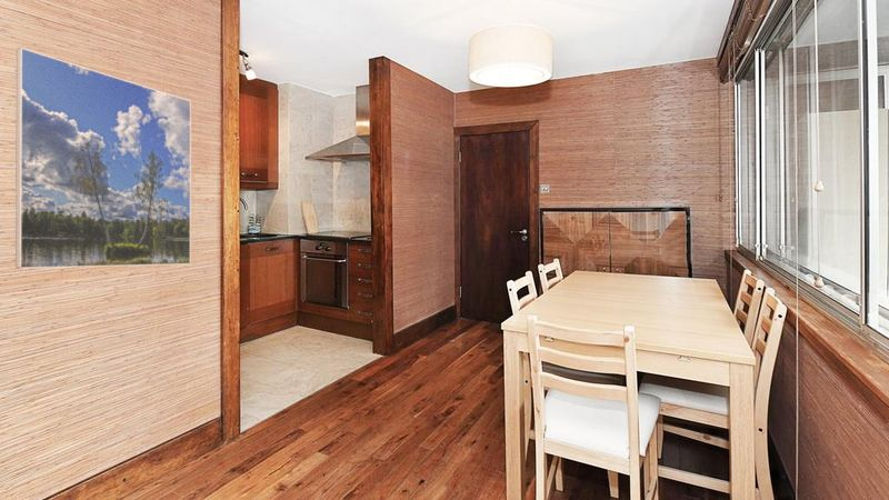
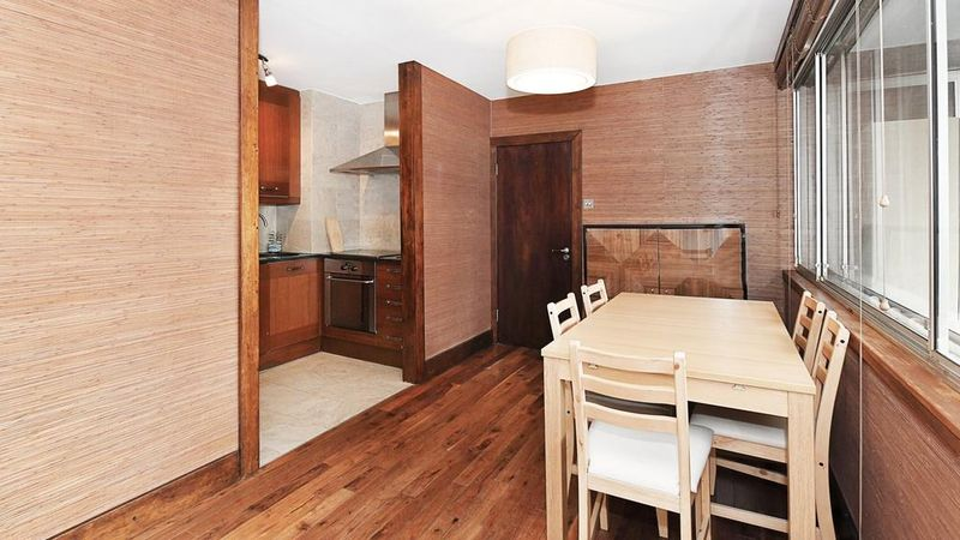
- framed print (116, 172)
